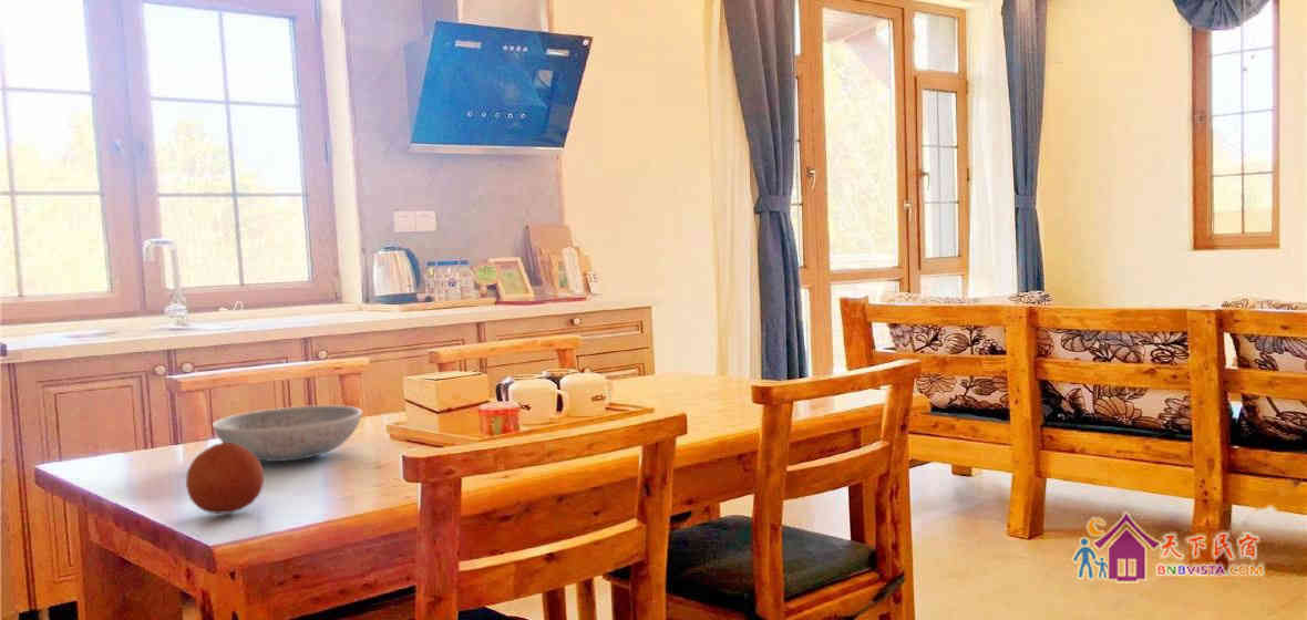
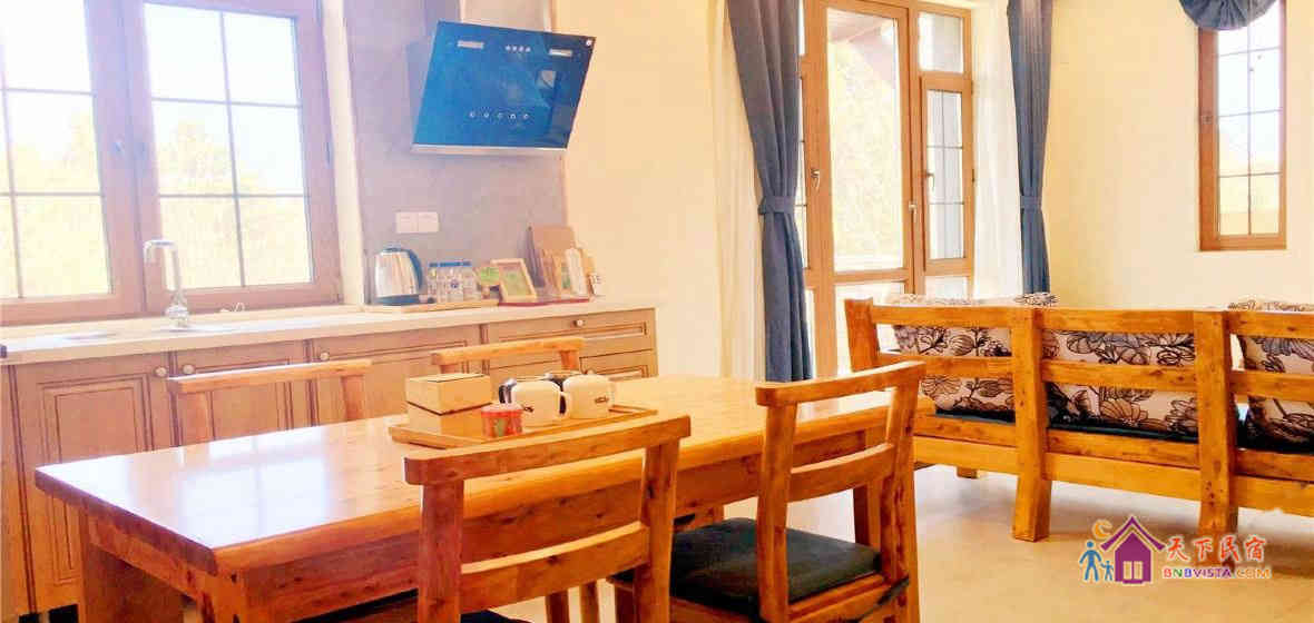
- fruit (225, 477)
- dish (290, 436)
